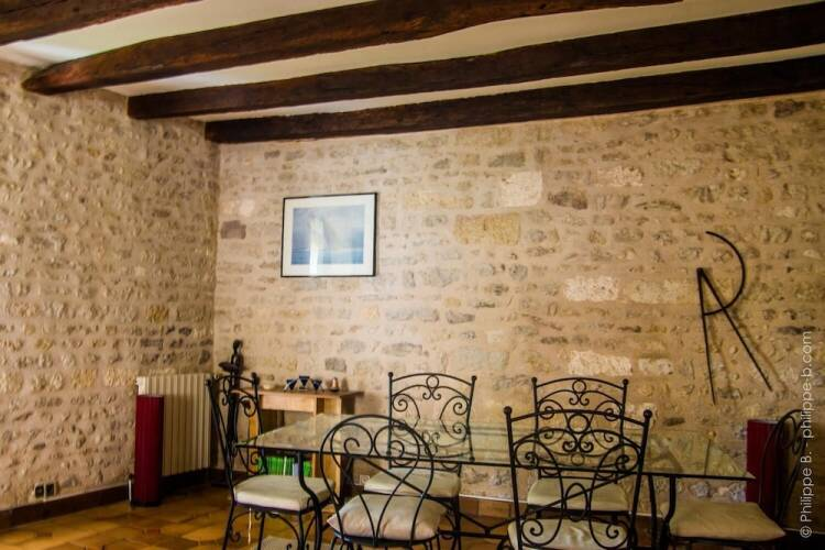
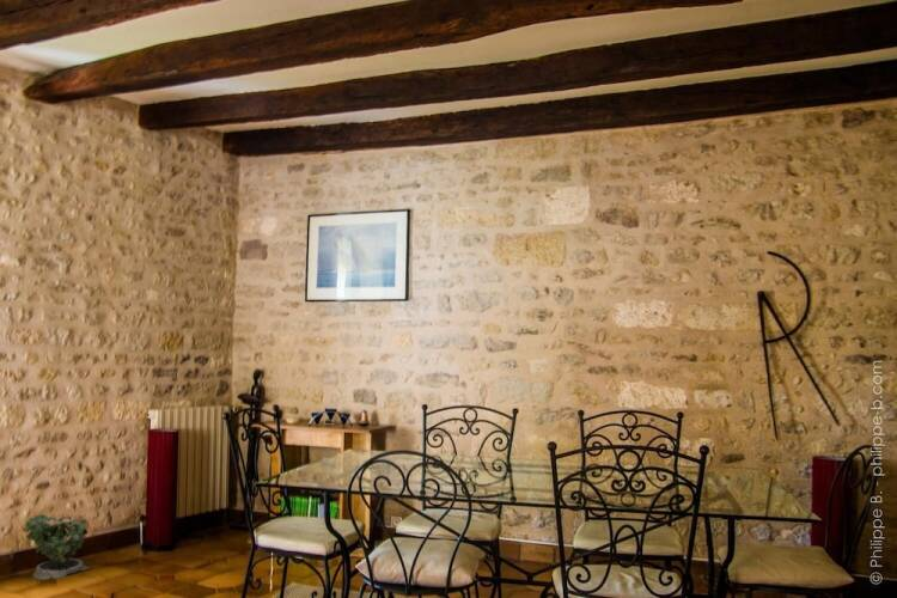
+ potted plant (55, 539)
